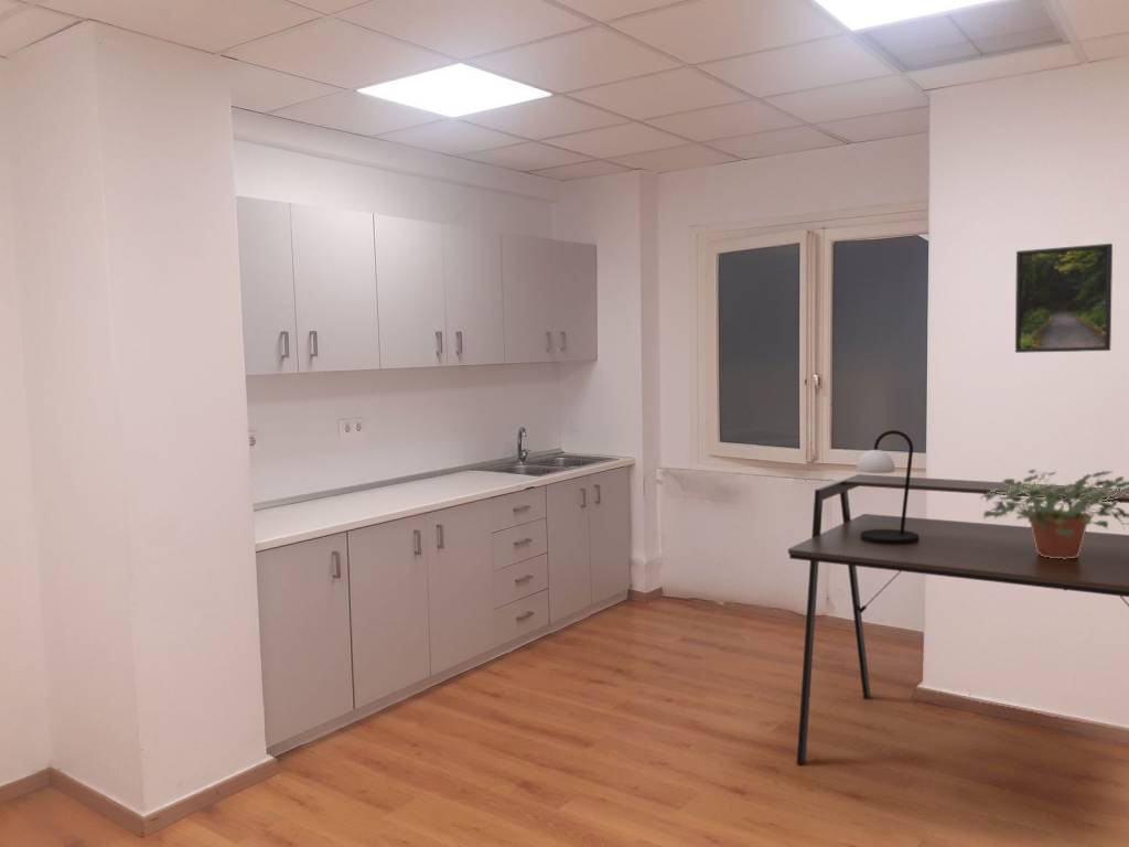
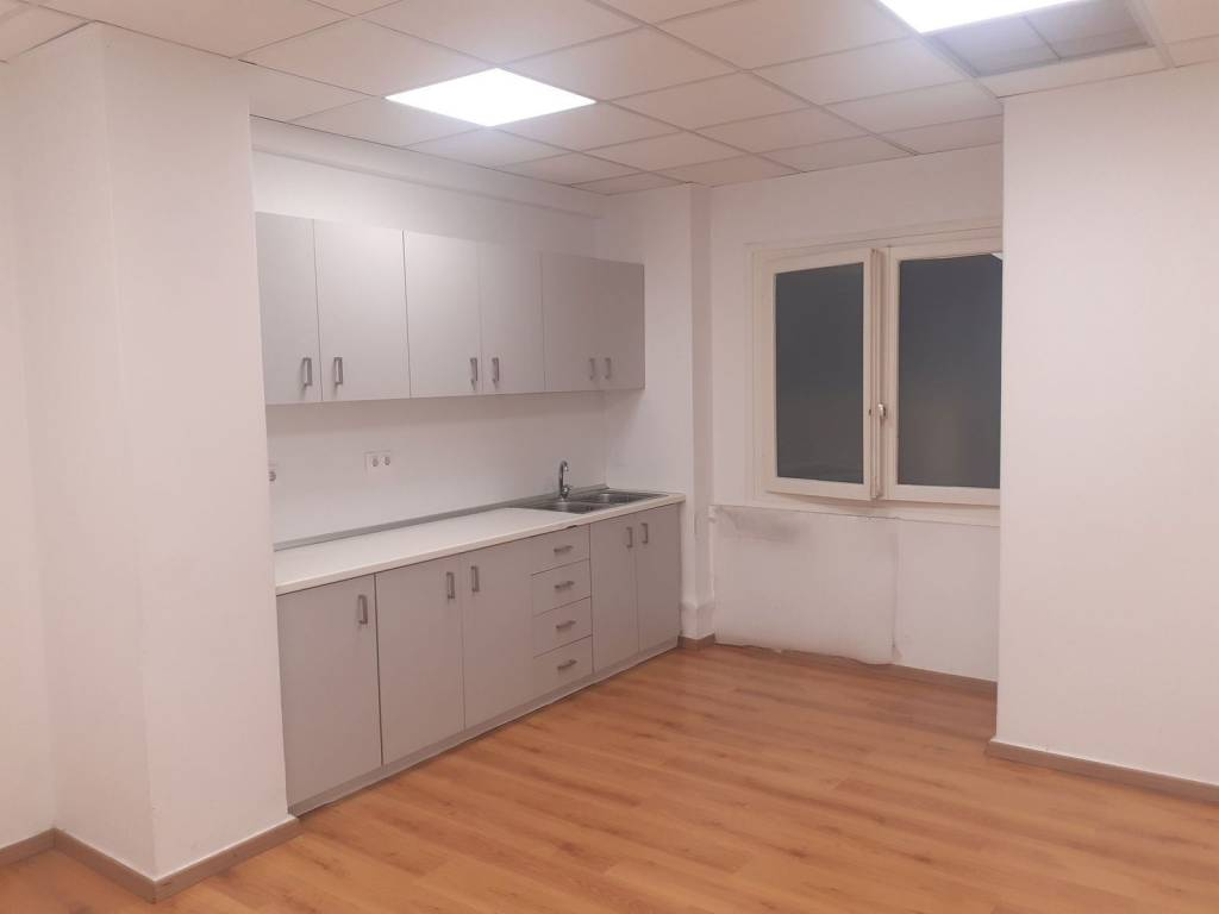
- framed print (1062, 299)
- table lamp (889, 472)
- desk (985, 580)
- potted plant (1063, 515)
